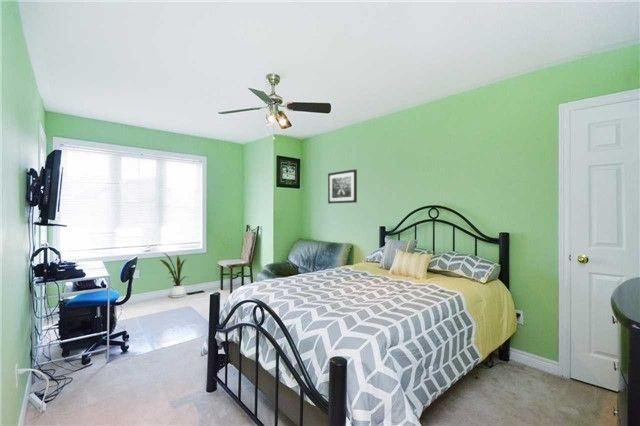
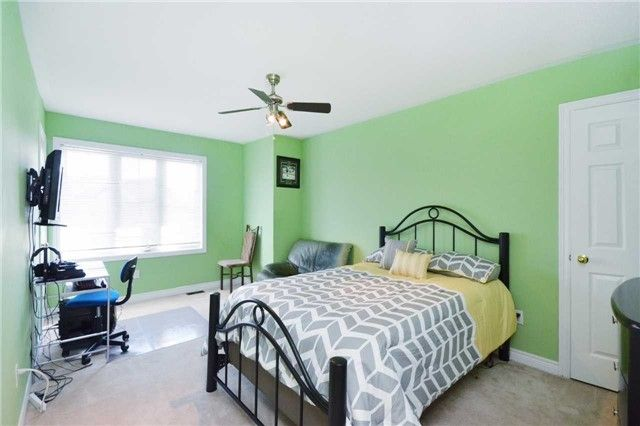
- house plant (175, 273)
- wall art (341, 187)
